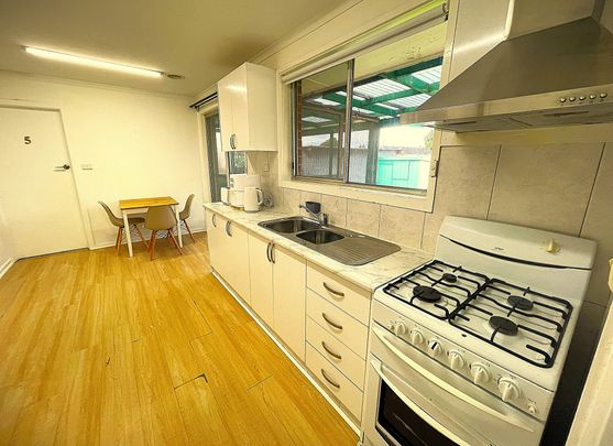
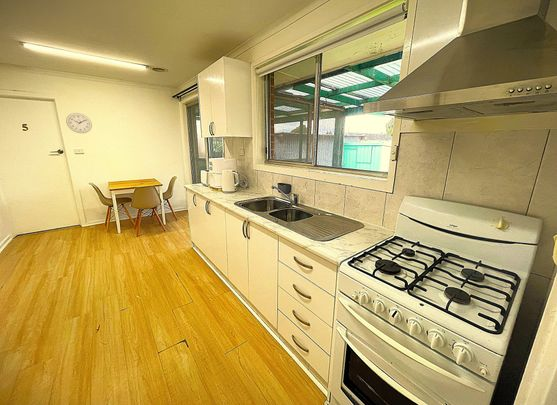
+ wall clock (79, 123)
